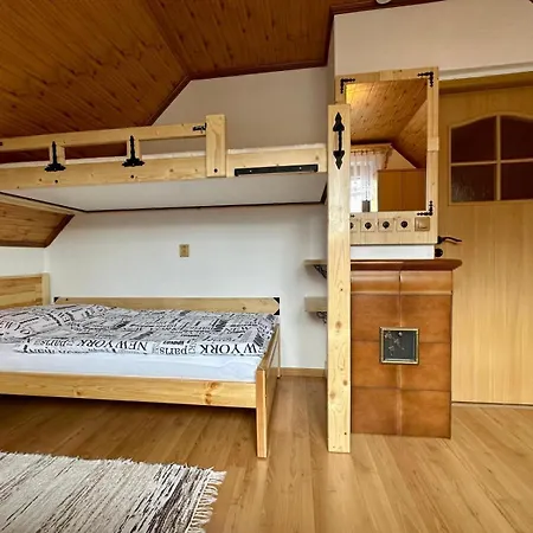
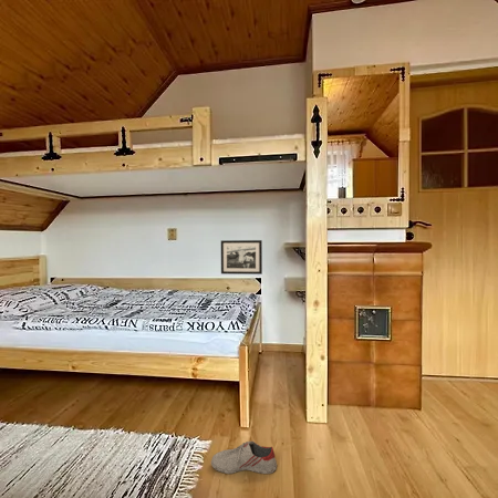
+ shoe (243, 454)
+ picture frame (241, 257)
